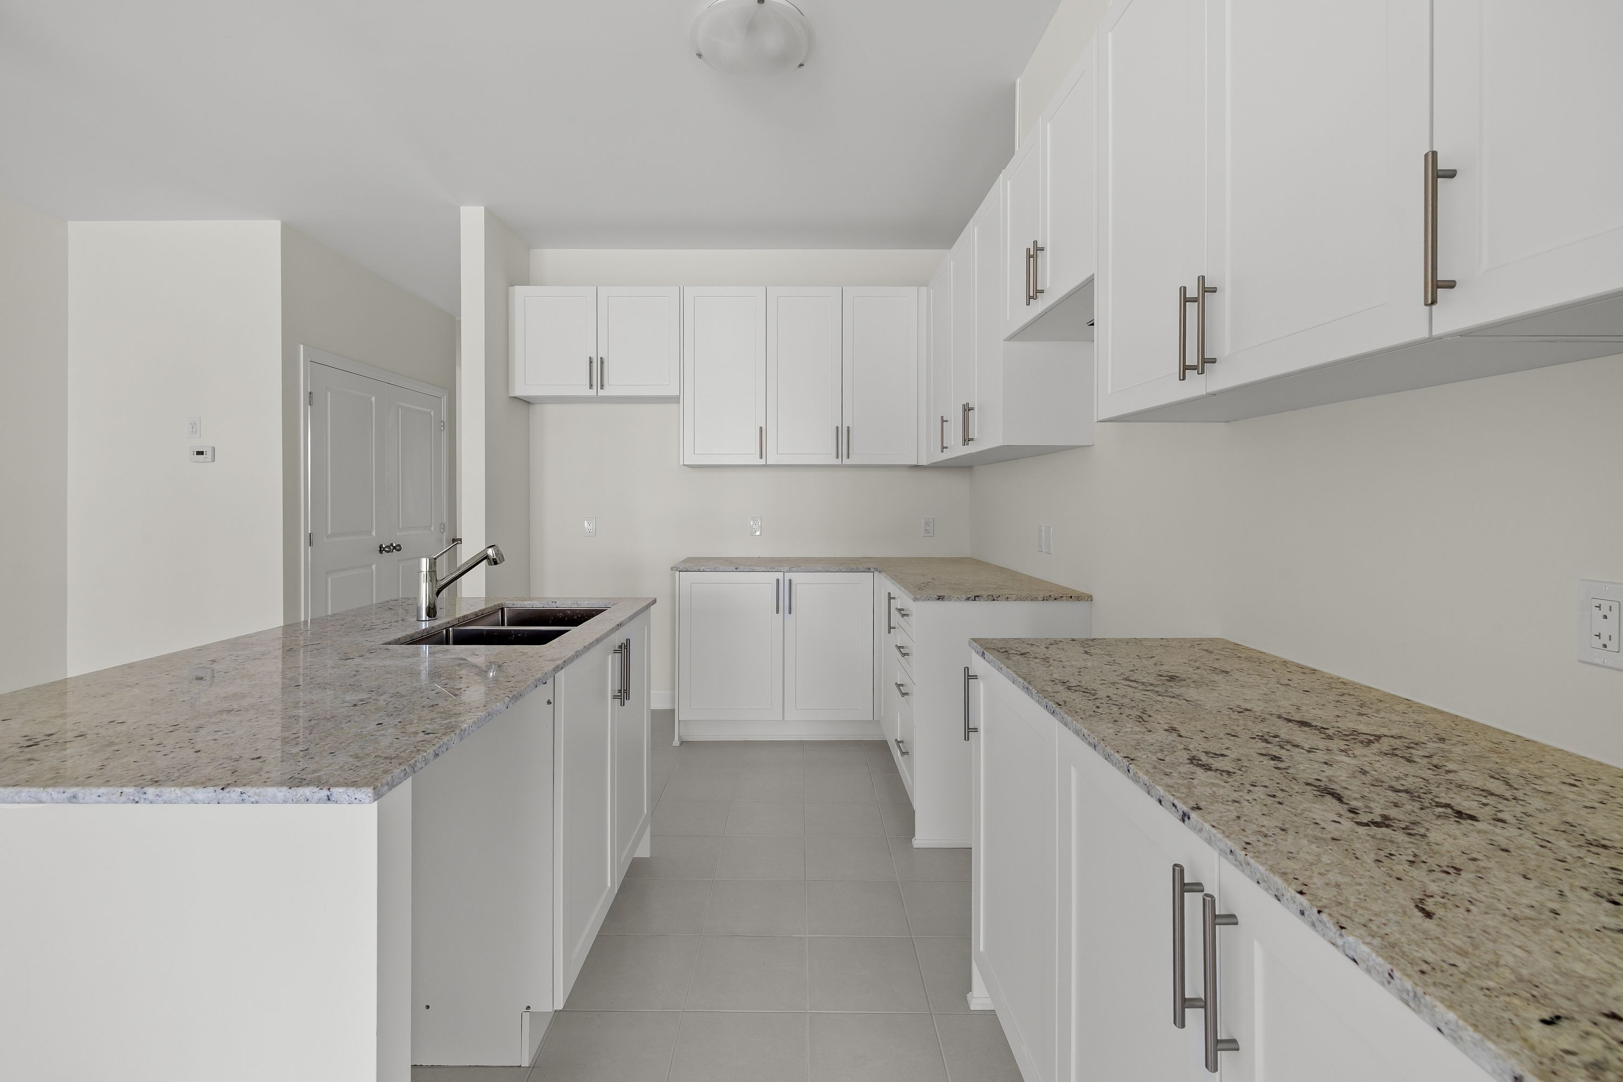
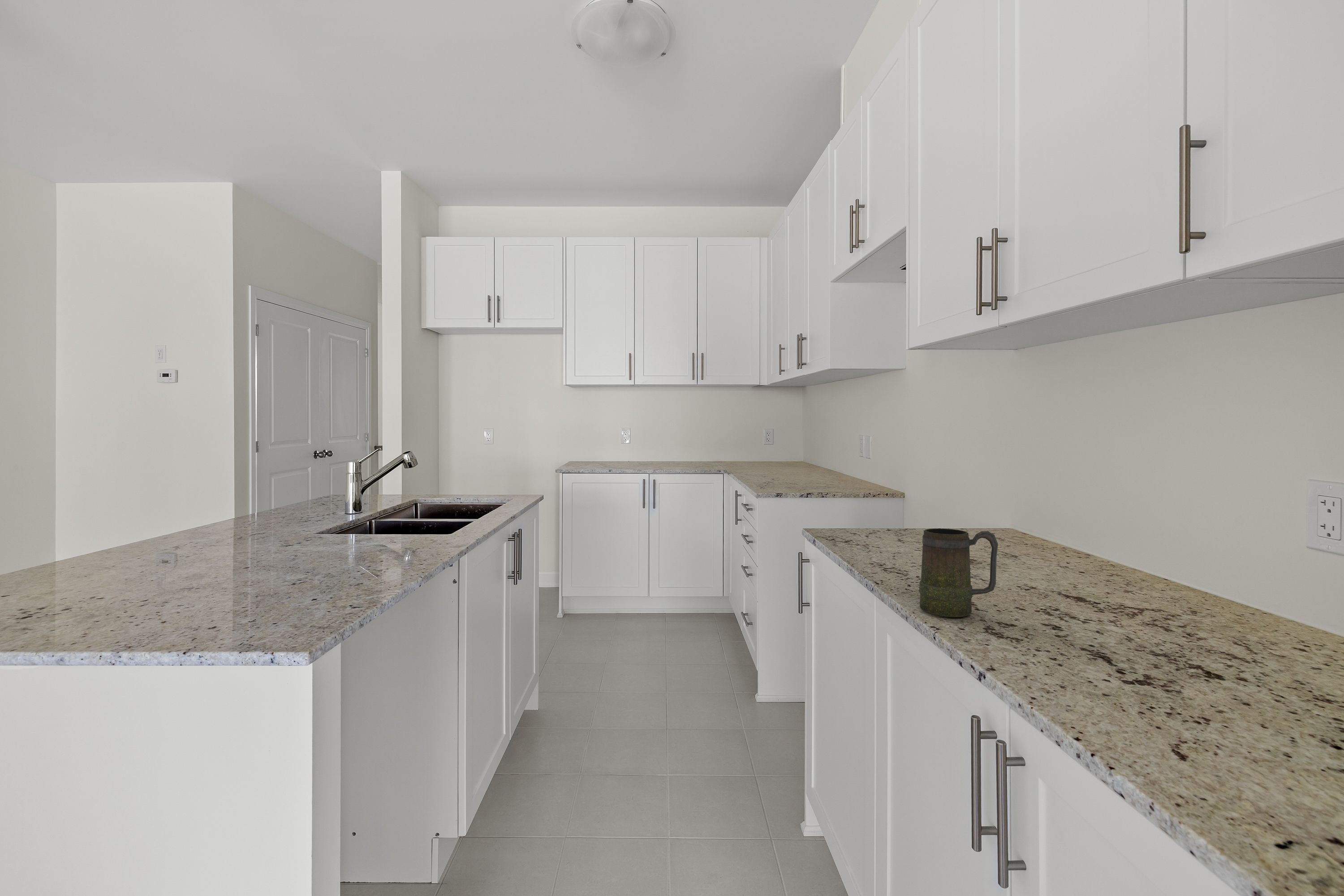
+ mug (957, 571)
